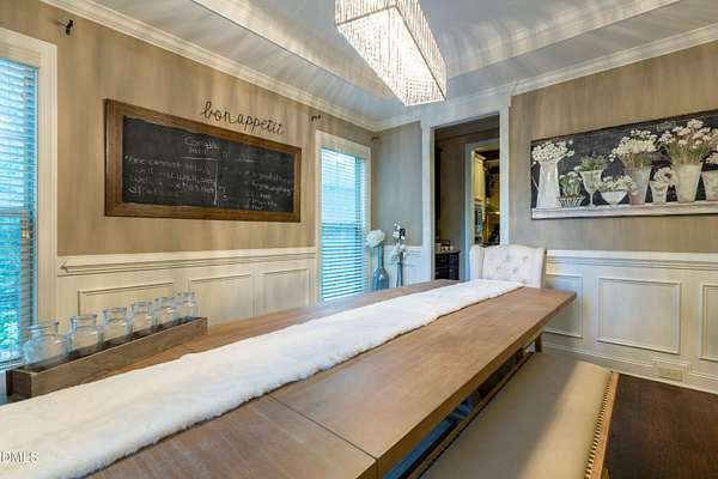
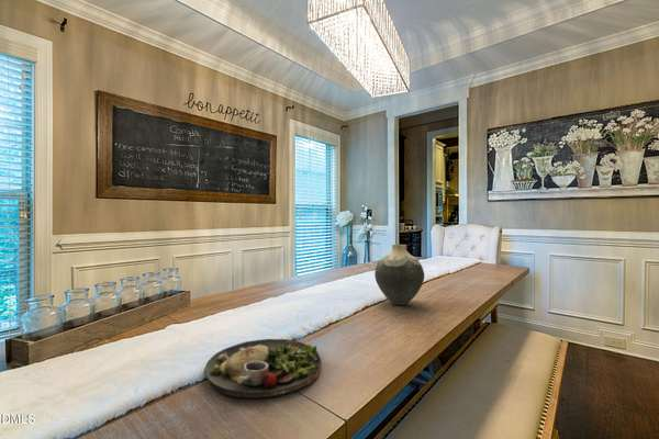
+ vase (399, 273)
+ dinner plate (265, 354)
